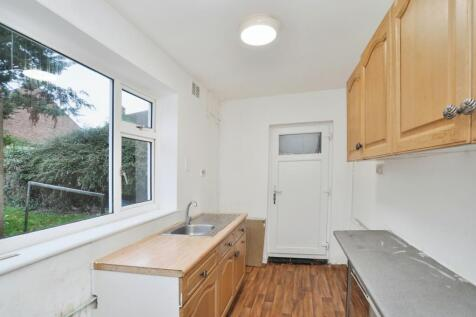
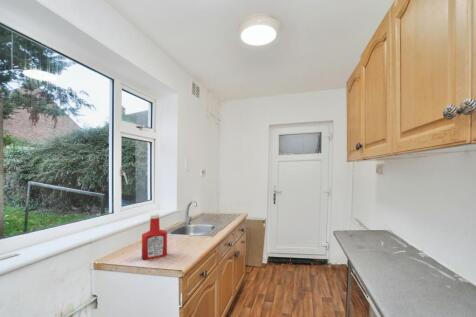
+ soap bottle (154, 235)
